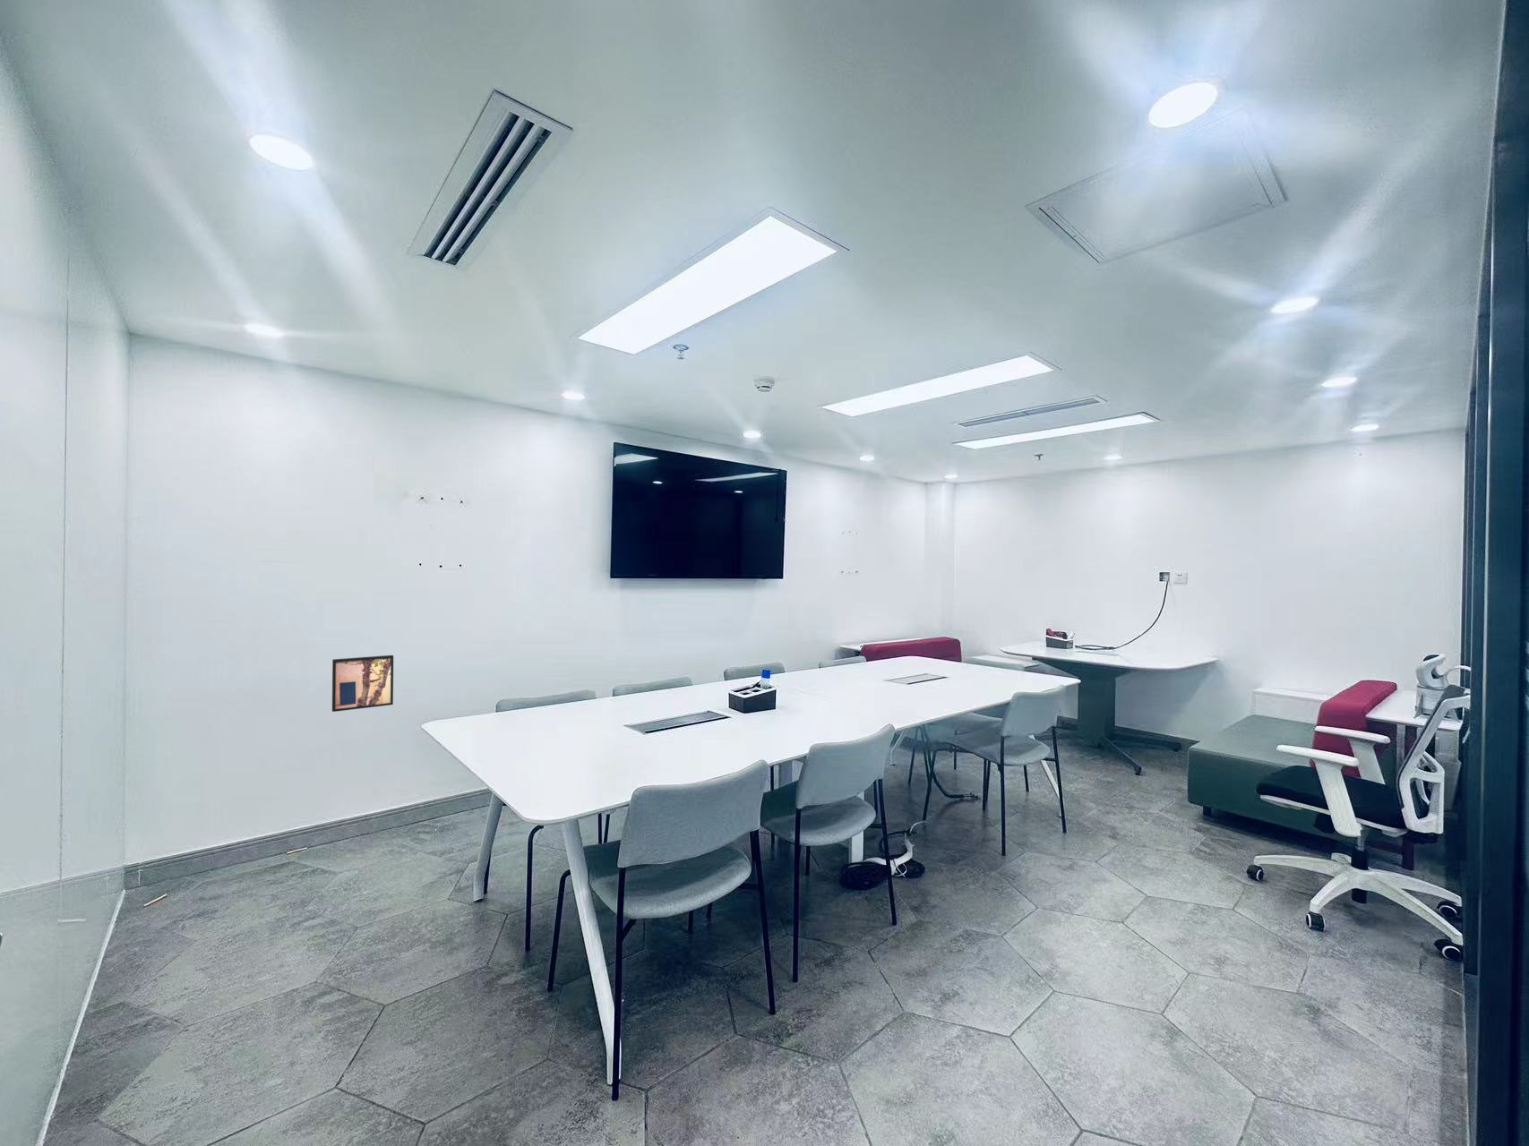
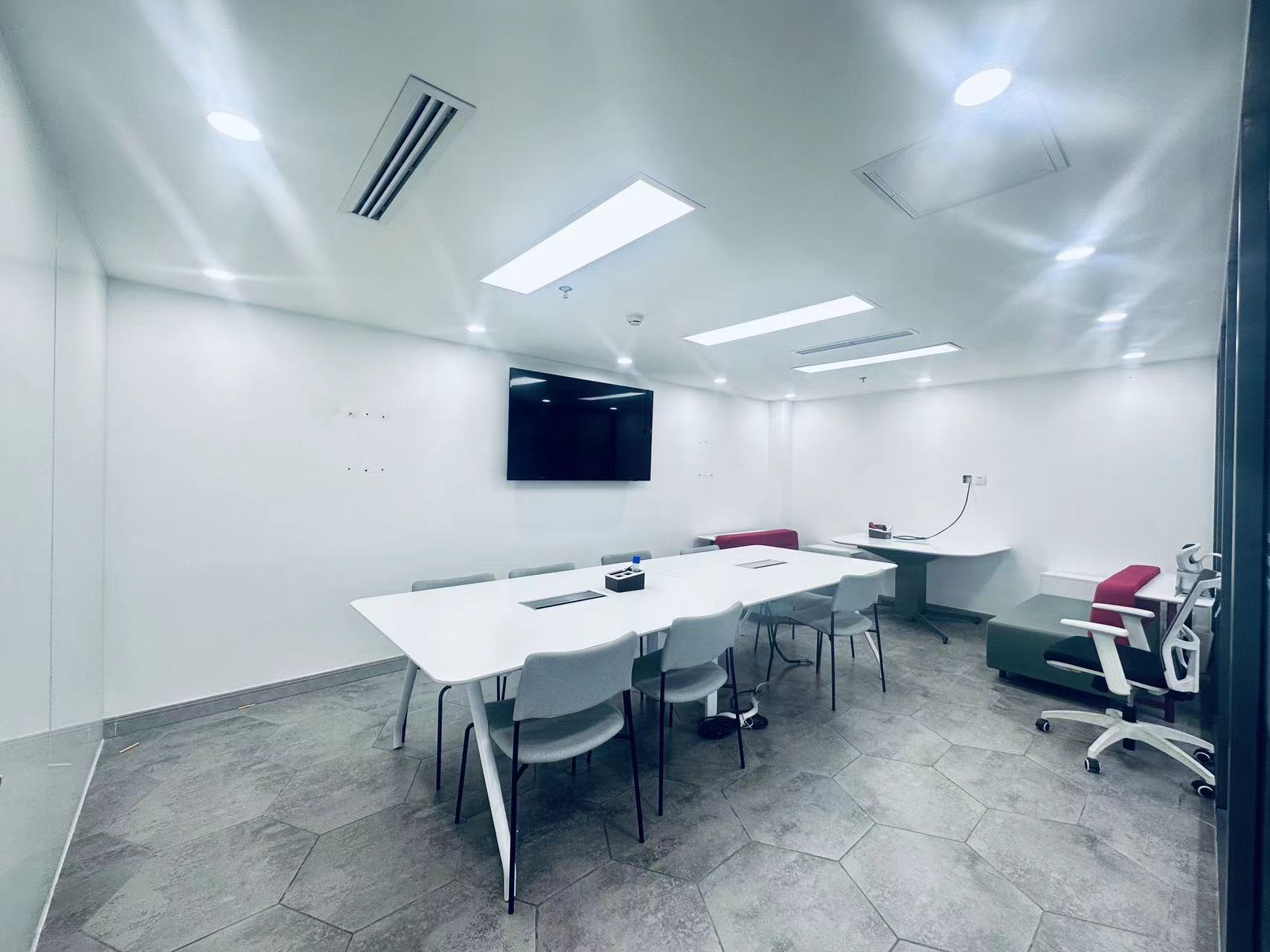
- wall art (362, 683)
